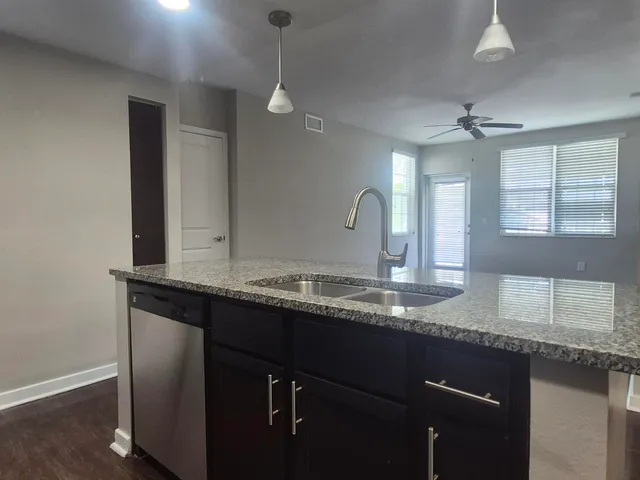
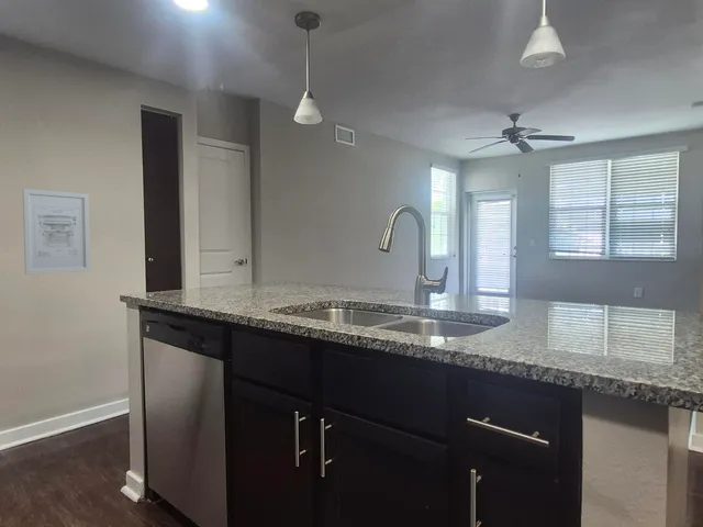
+ wall art (58, 232)
